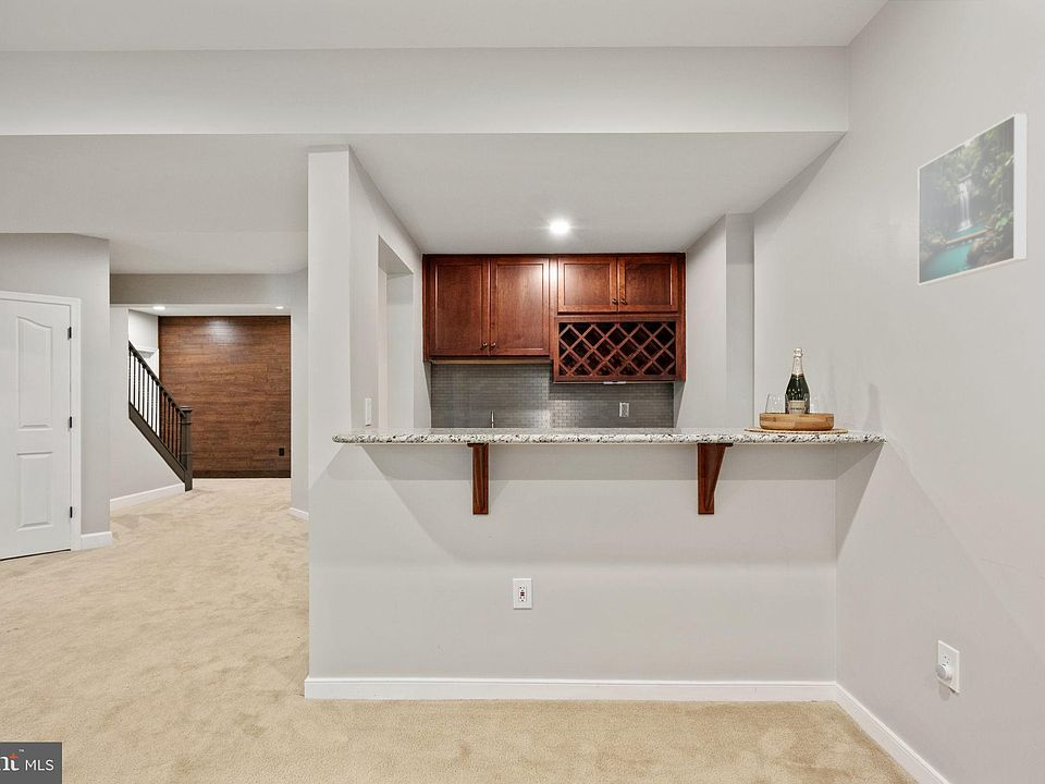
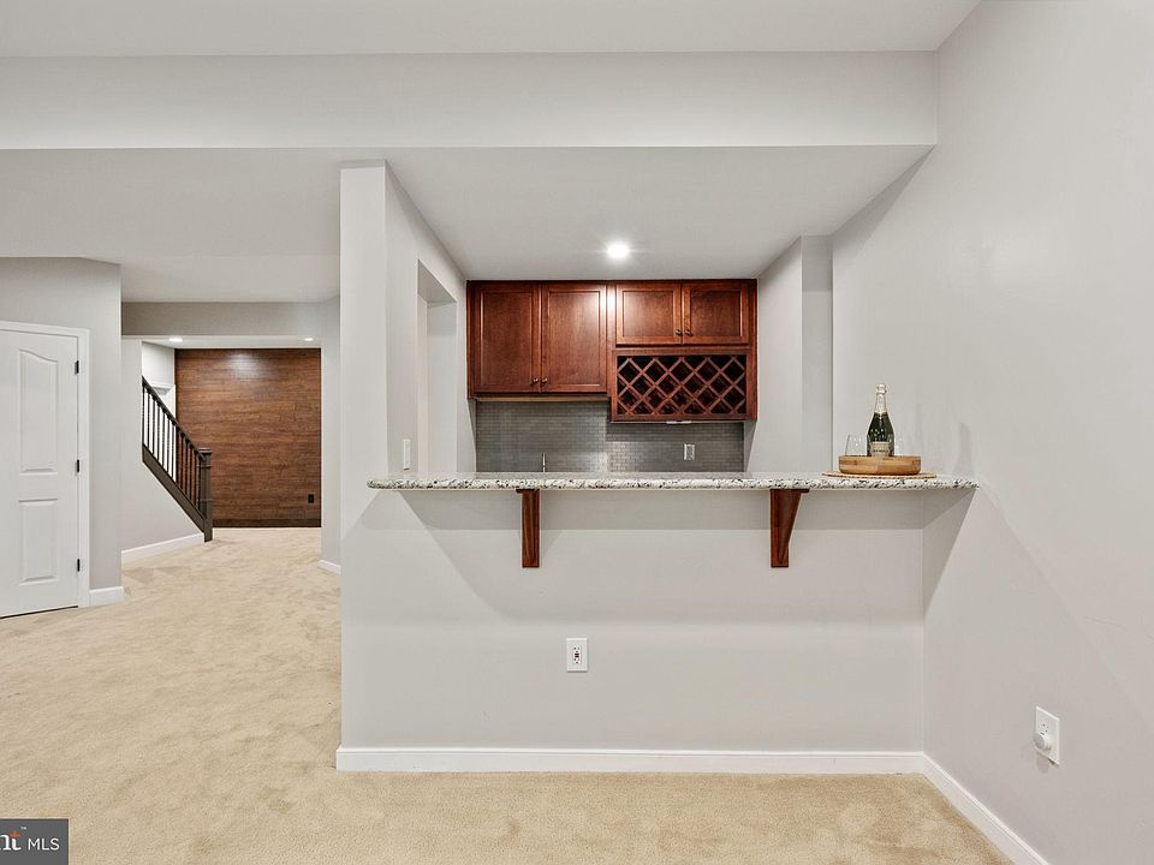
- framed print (967, 208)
